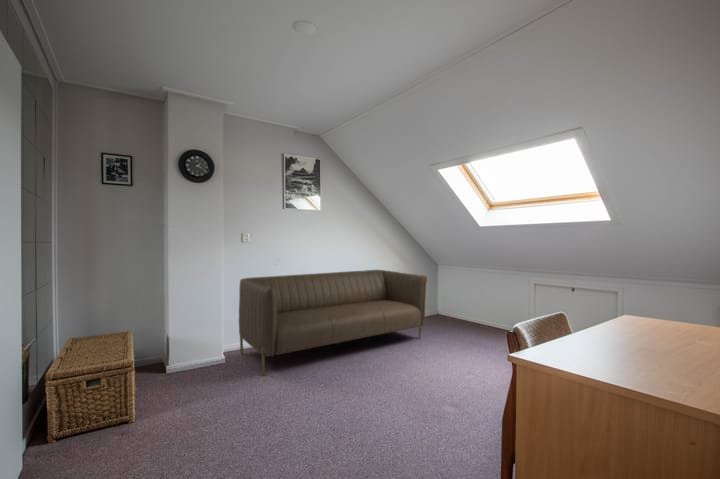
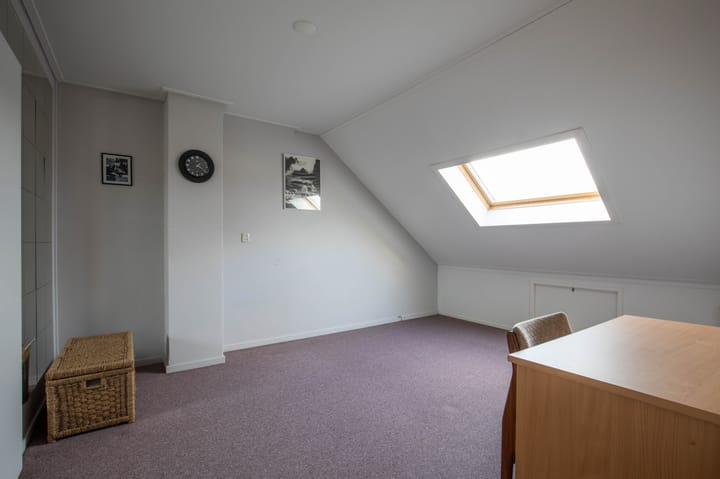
- sofa (337, 311)
